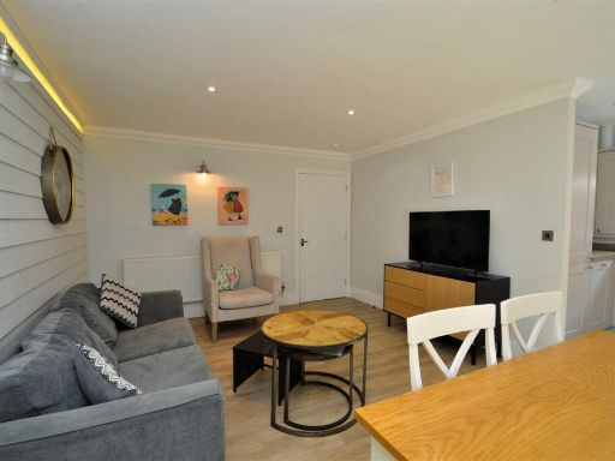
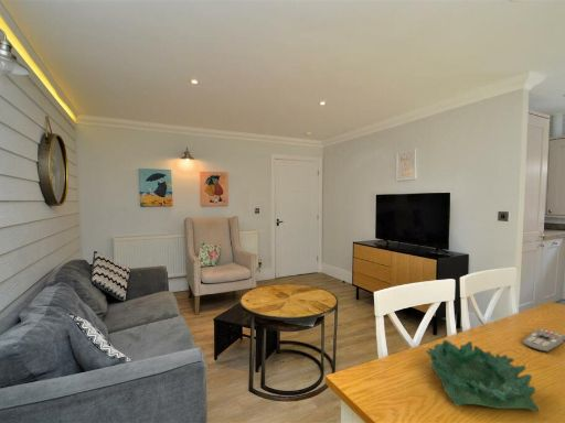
+ decorative bowl (476, 375)
+ remote control (543, 339)
